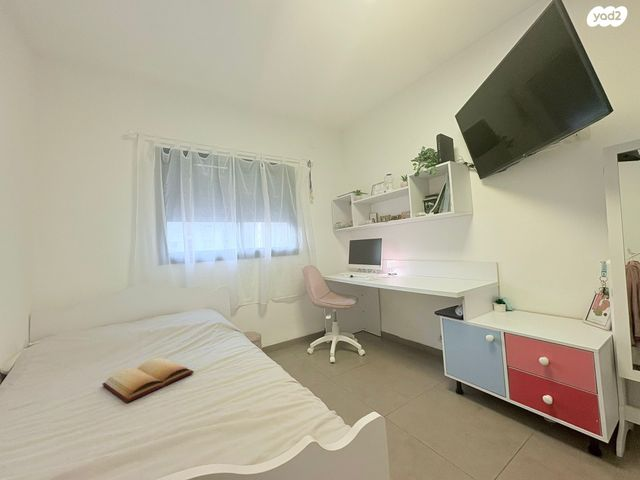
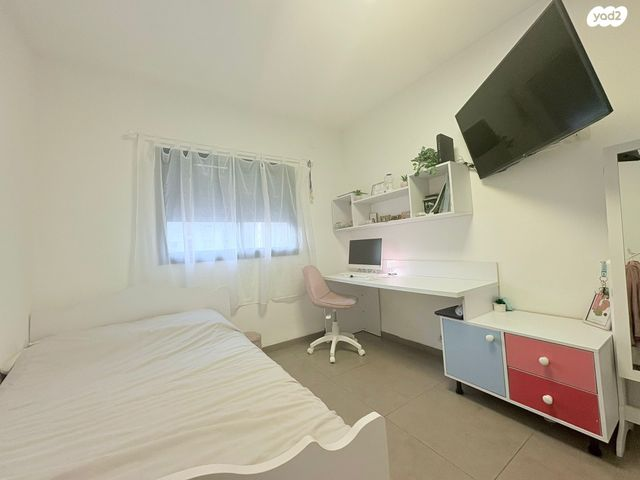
- bible (149, 374)
